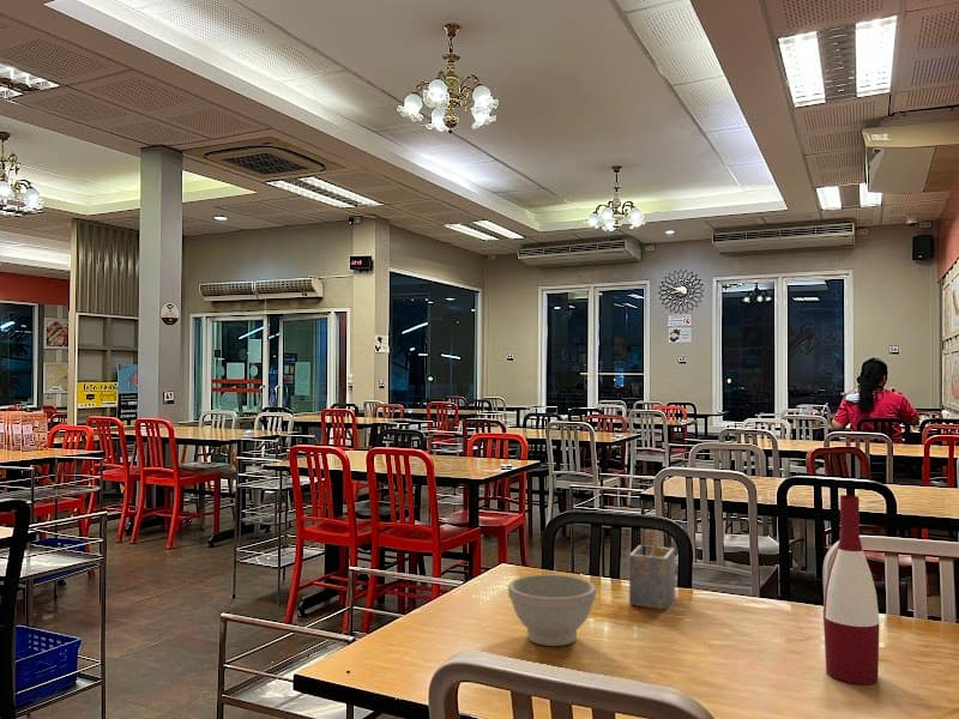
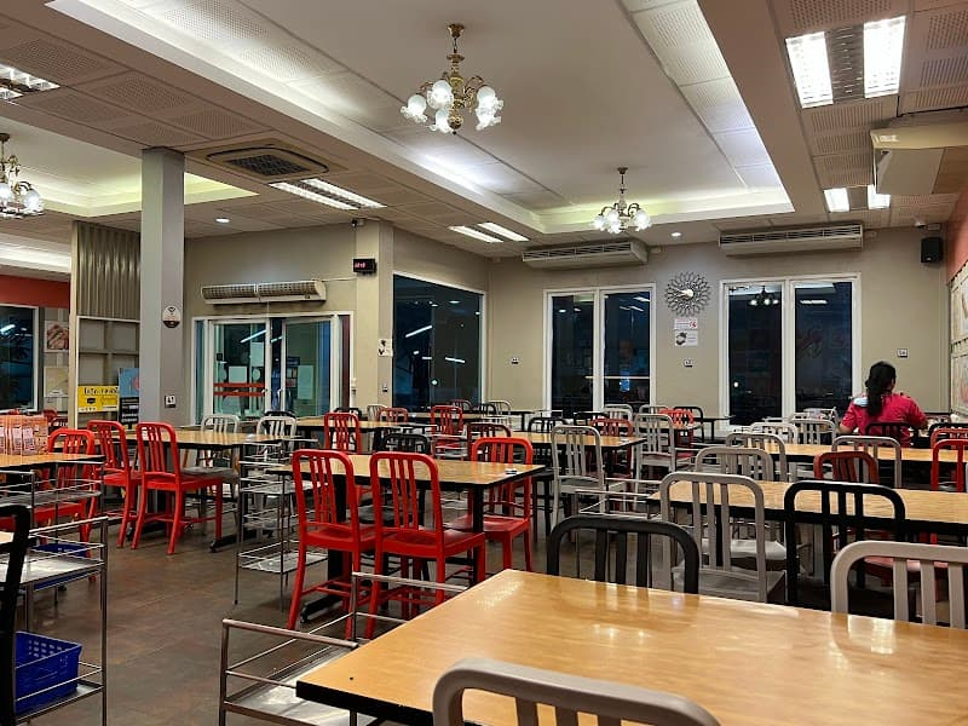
- alcohol (850, 585)
- napkin holder (652, 567)
- bowl (551, 611)
